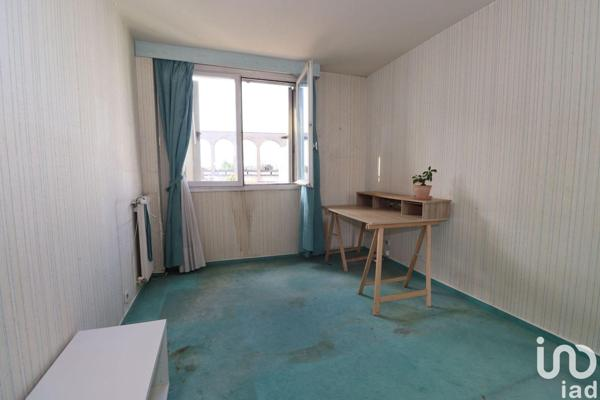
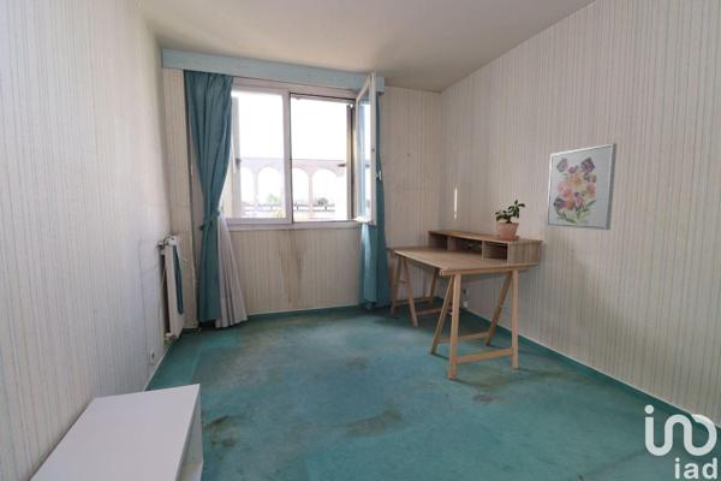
+ wall art (578, 189)
